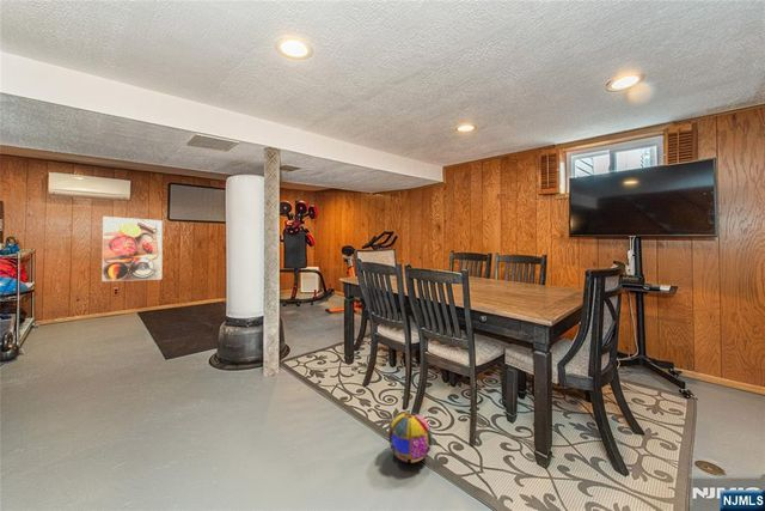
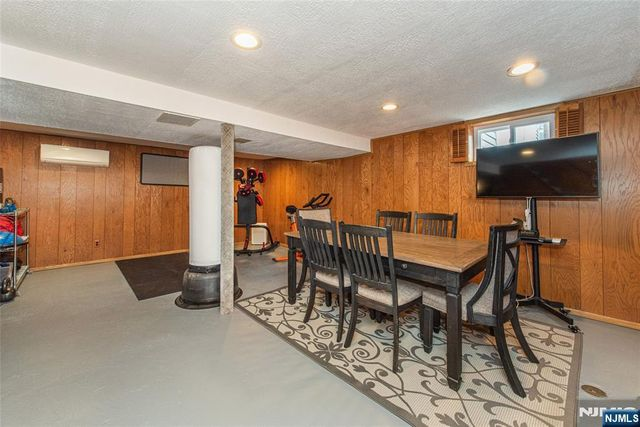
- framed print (133, 249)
- ball (410, 436)
